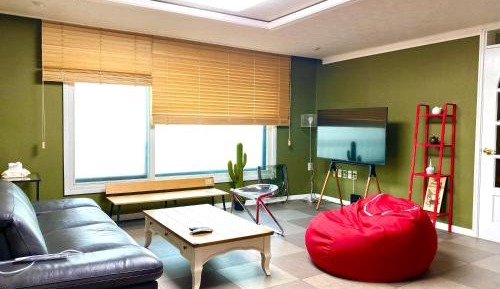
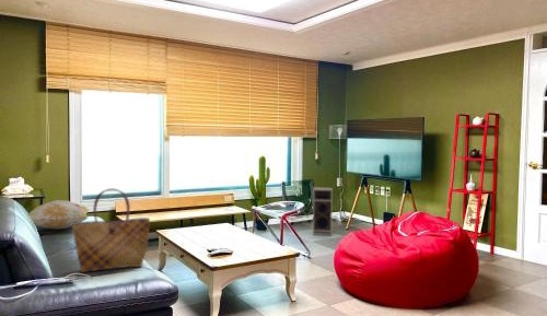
+ speaker (322, 210)
+ tote bag (112, 227)
+ decorative pillow (58, 214)
